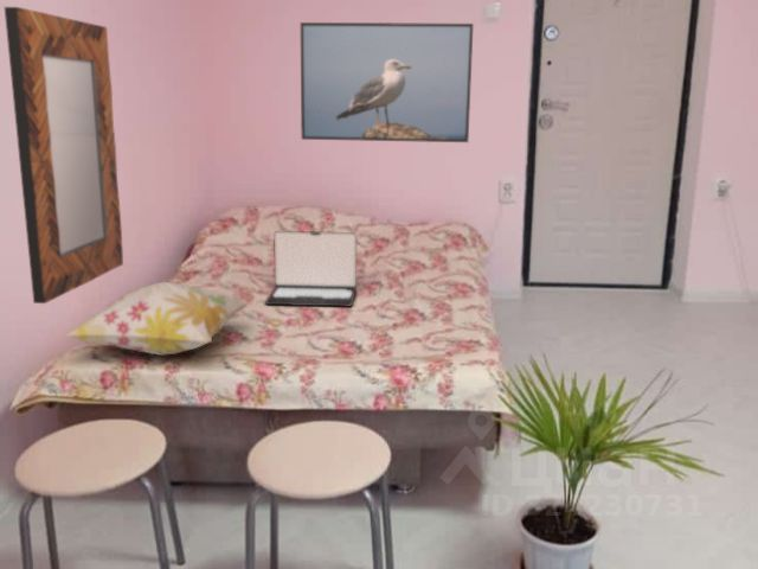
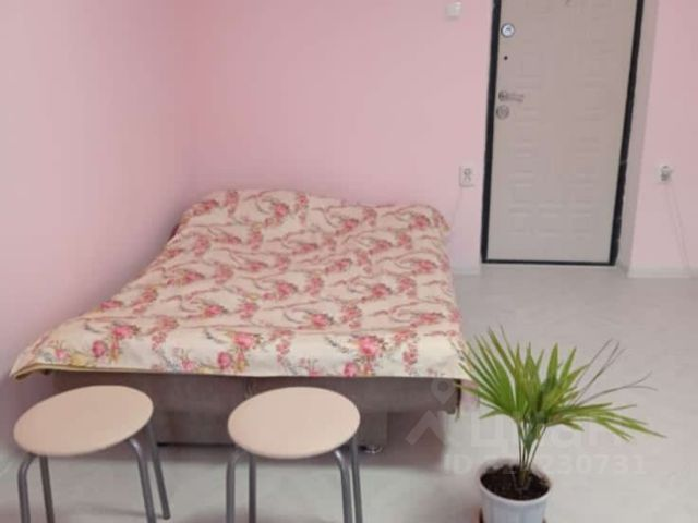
- decorative pillow (165, 317)
- laptop (311, 268)
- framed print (385, 83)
- home mirror (73, 155)
